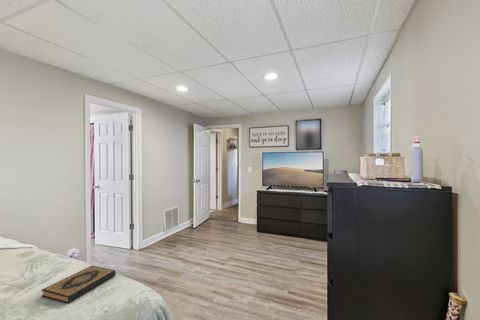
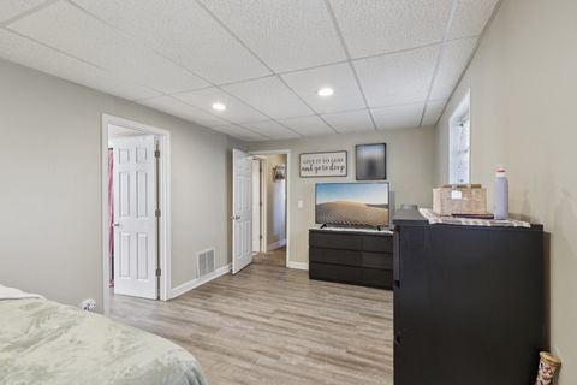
- hardback book (81, 282)
